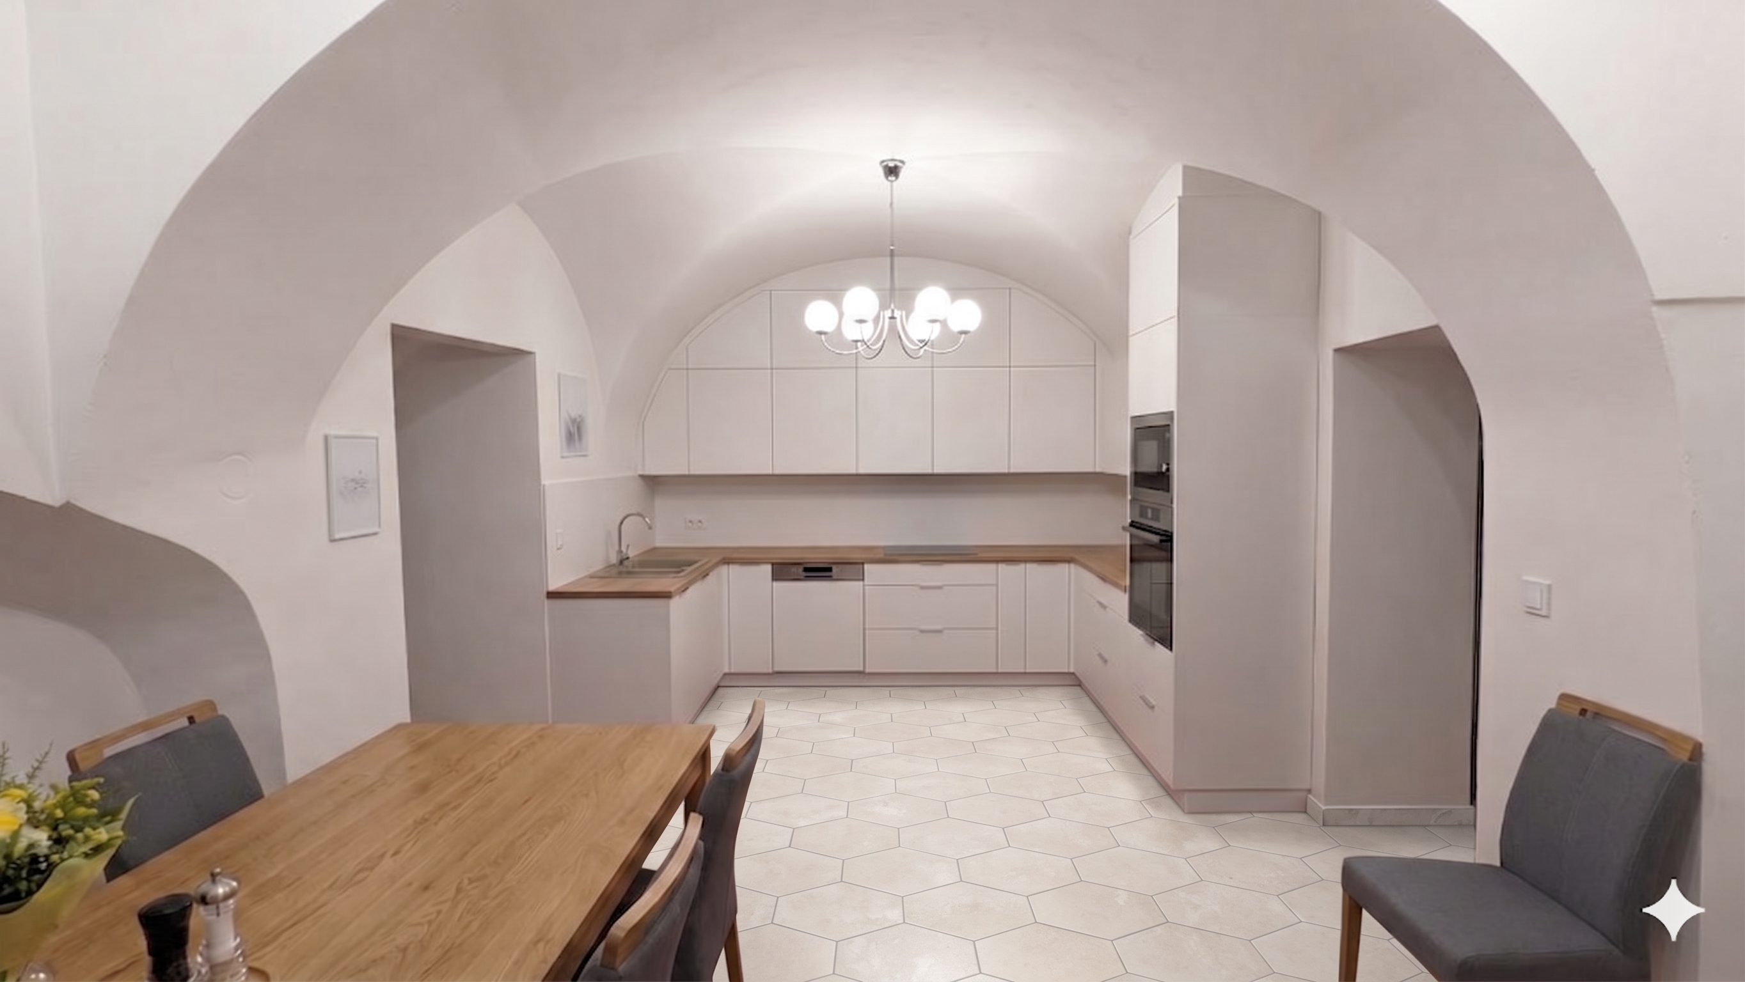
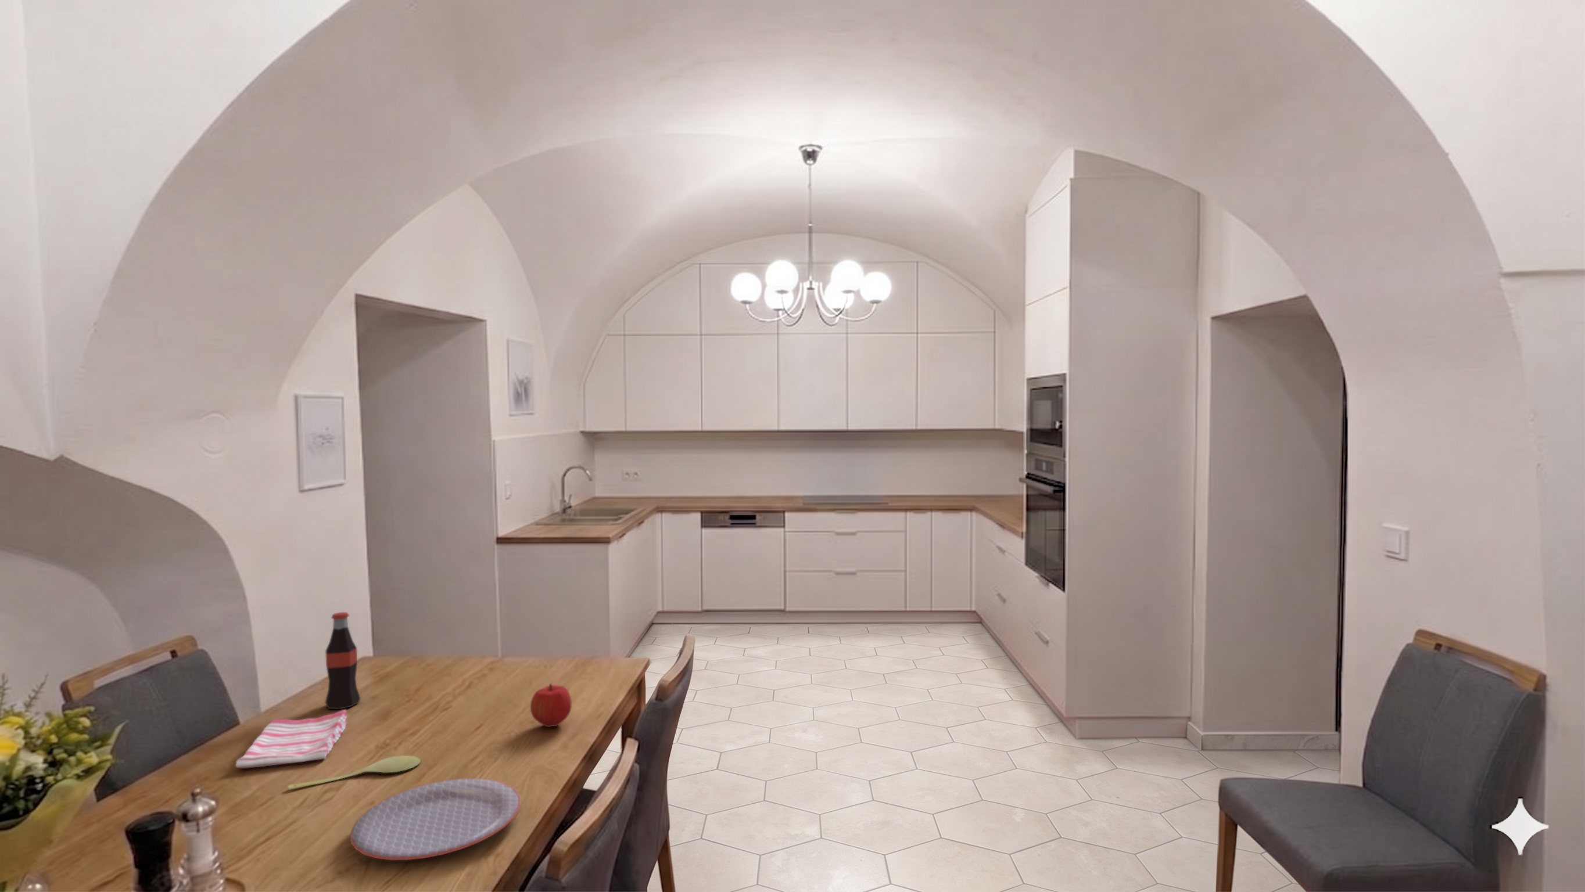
+ bottle (341, 658)
+ fruit (551, 705)
+ dish towel (296, 738)
+ plate (439, 820)
+ spoon (357, 771)
